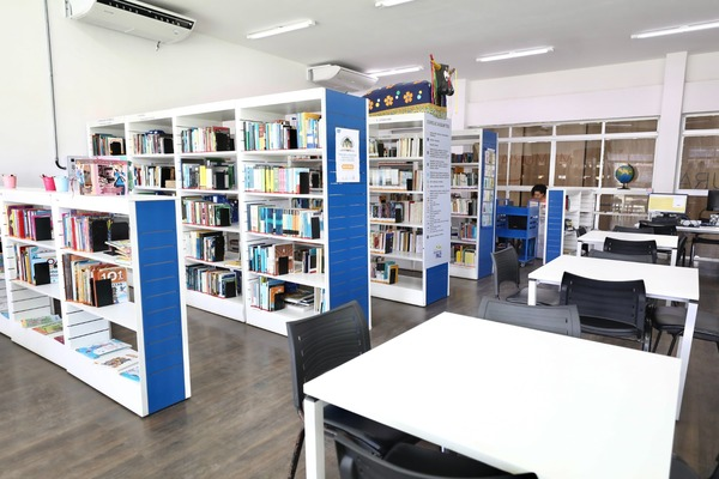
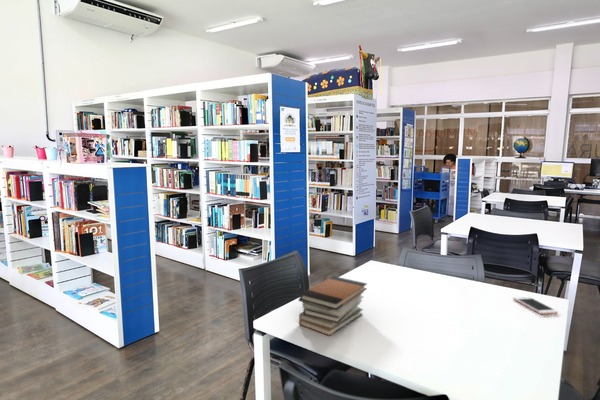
+ cell phone (534, 304)
+ book stack (333, 303)
